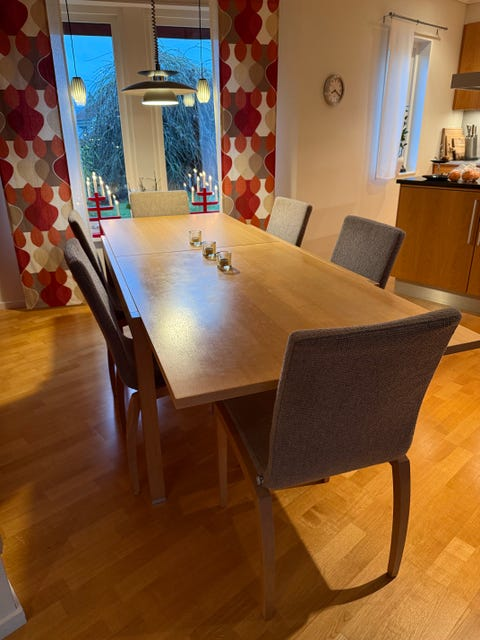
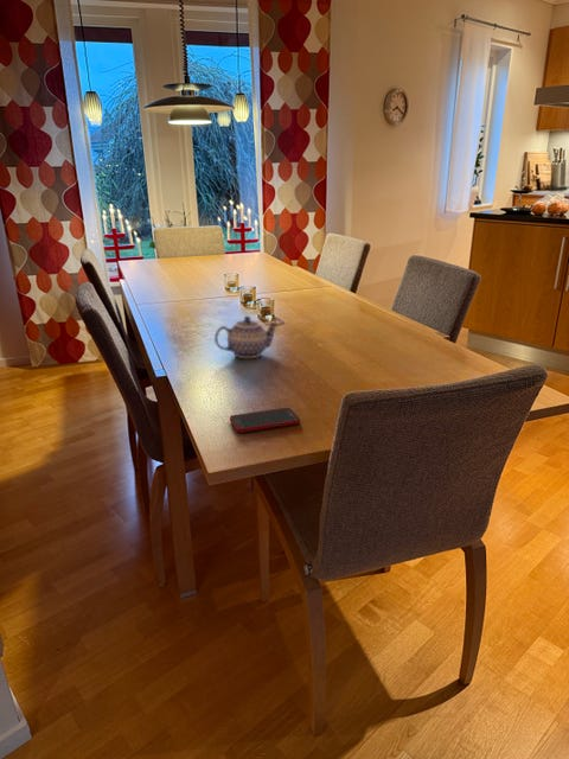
+ cell phone (264, 419)
+ teapot (247, 336)
